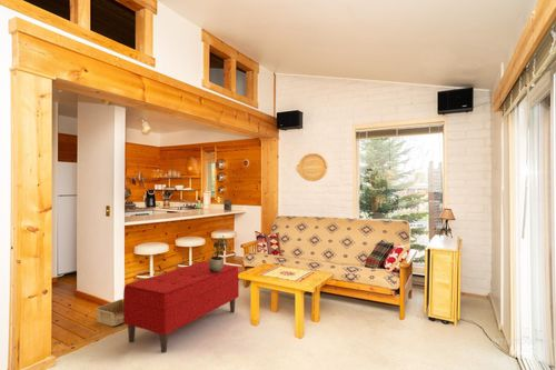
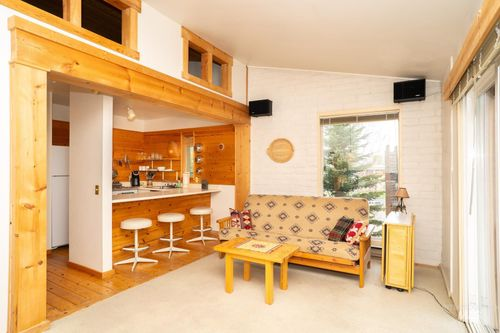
- bench (187, 299)
- potted plant (215, 253)
- storage bin (118, 312)
